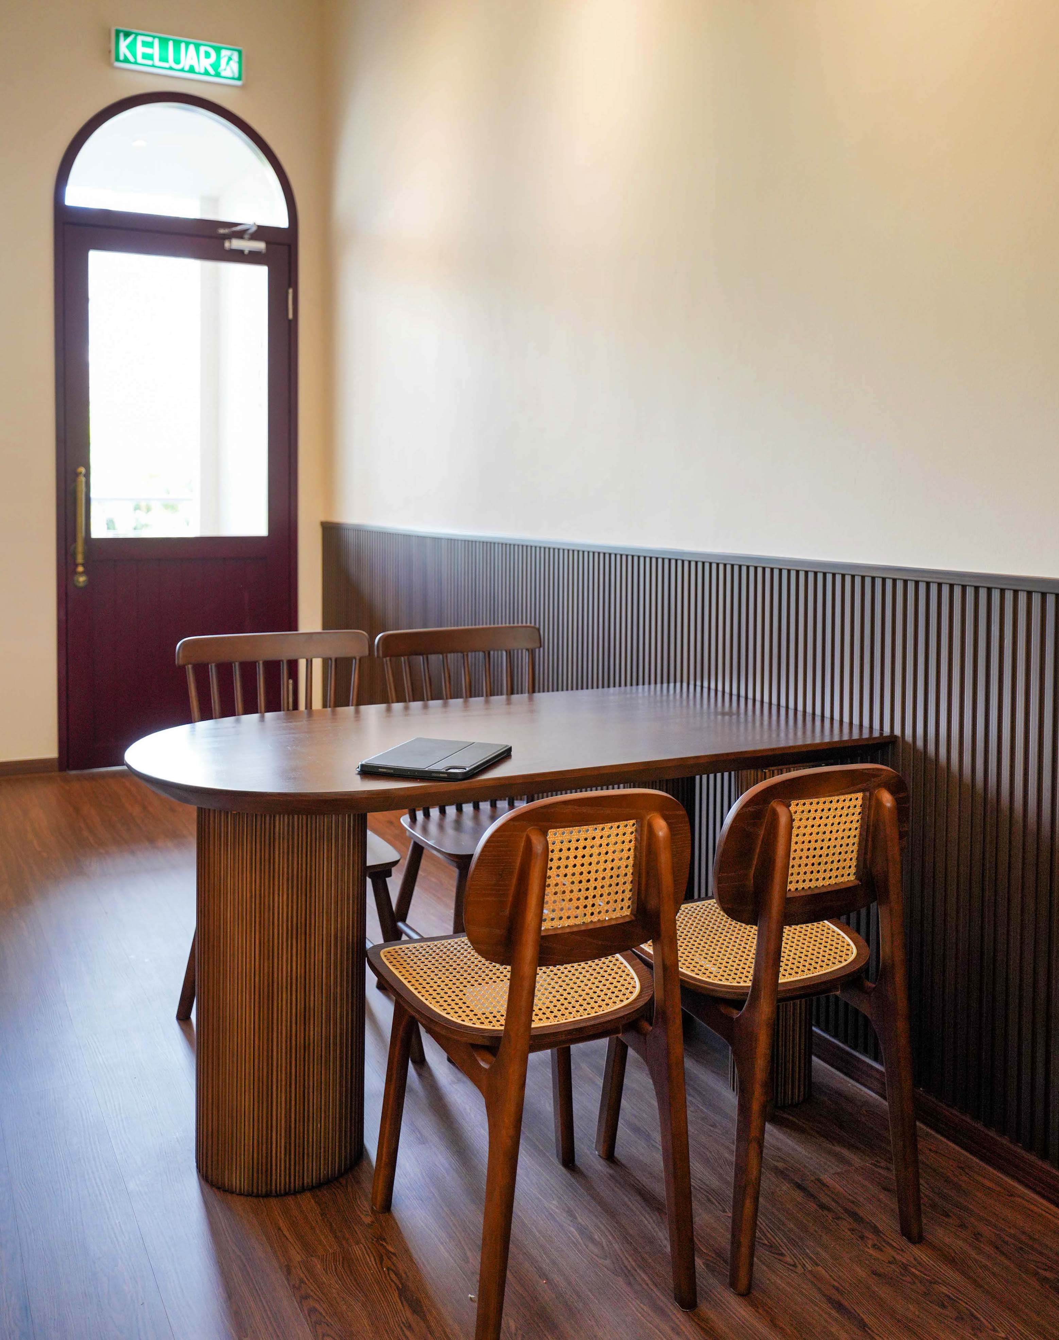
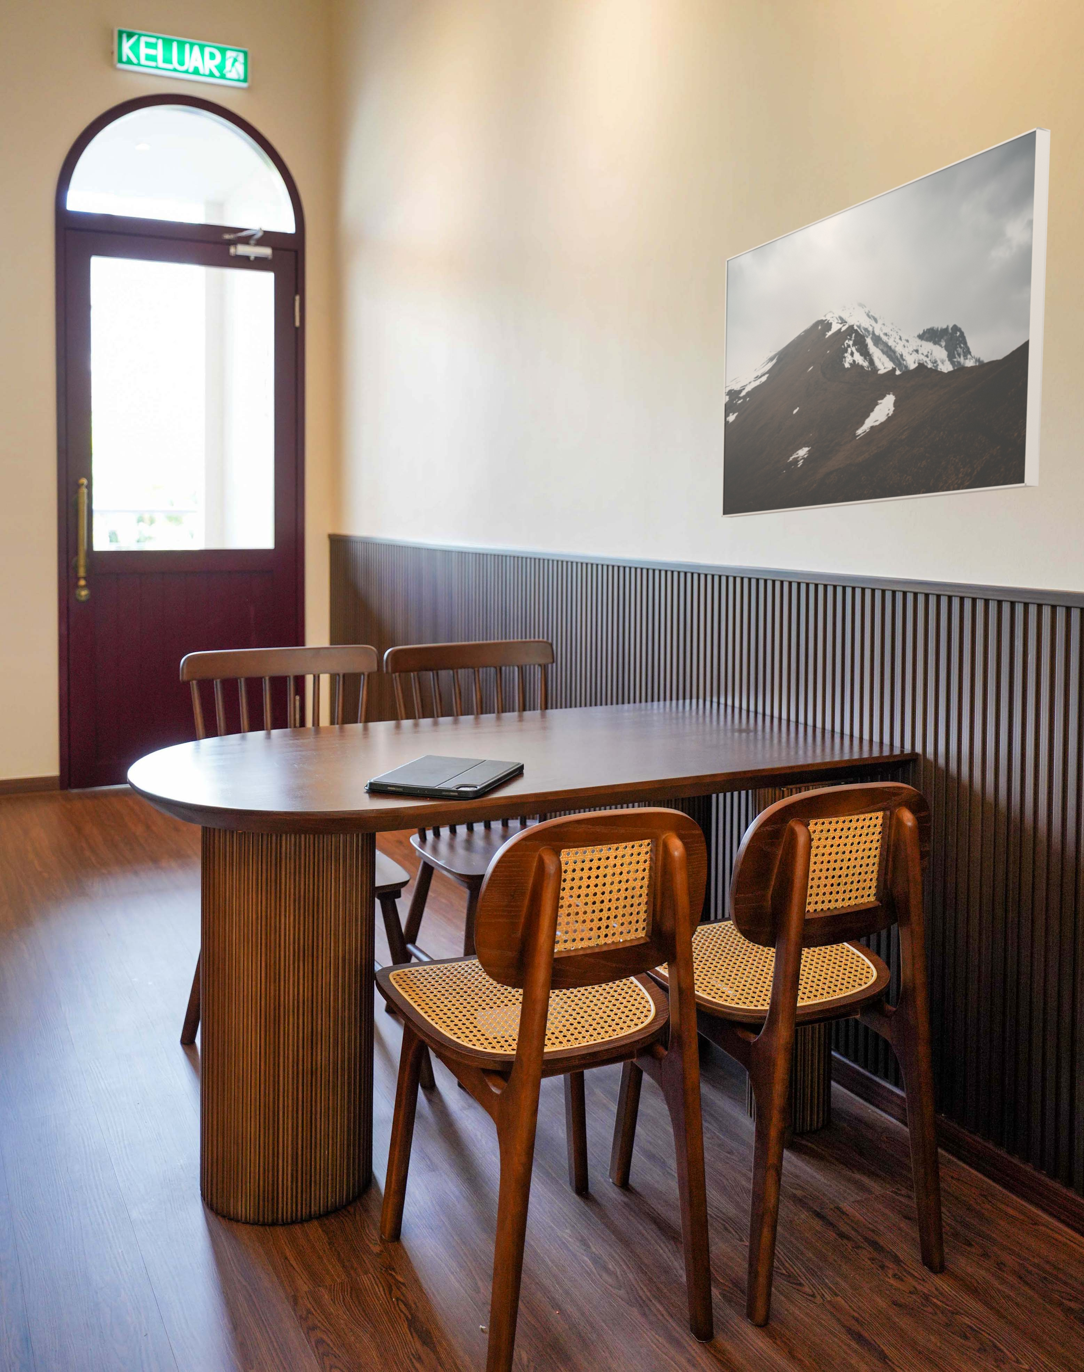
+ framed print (859, 355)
